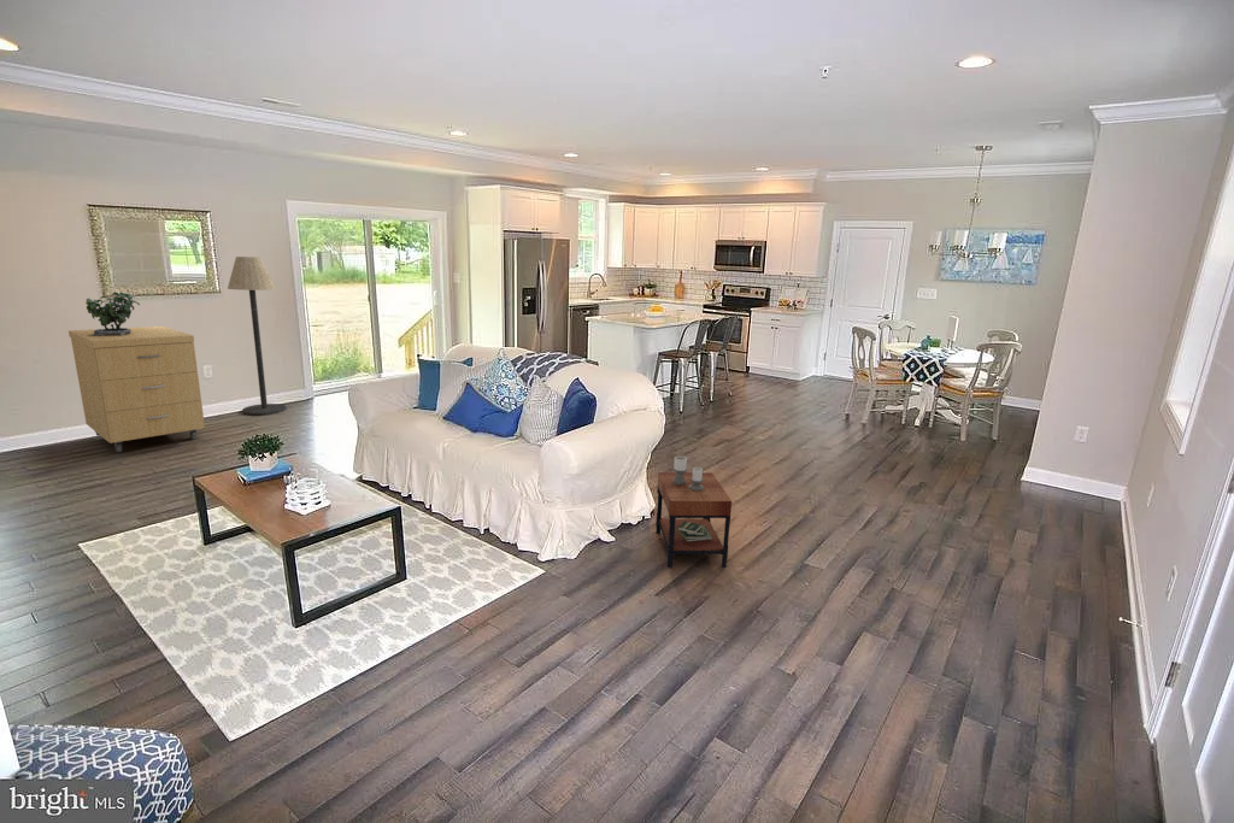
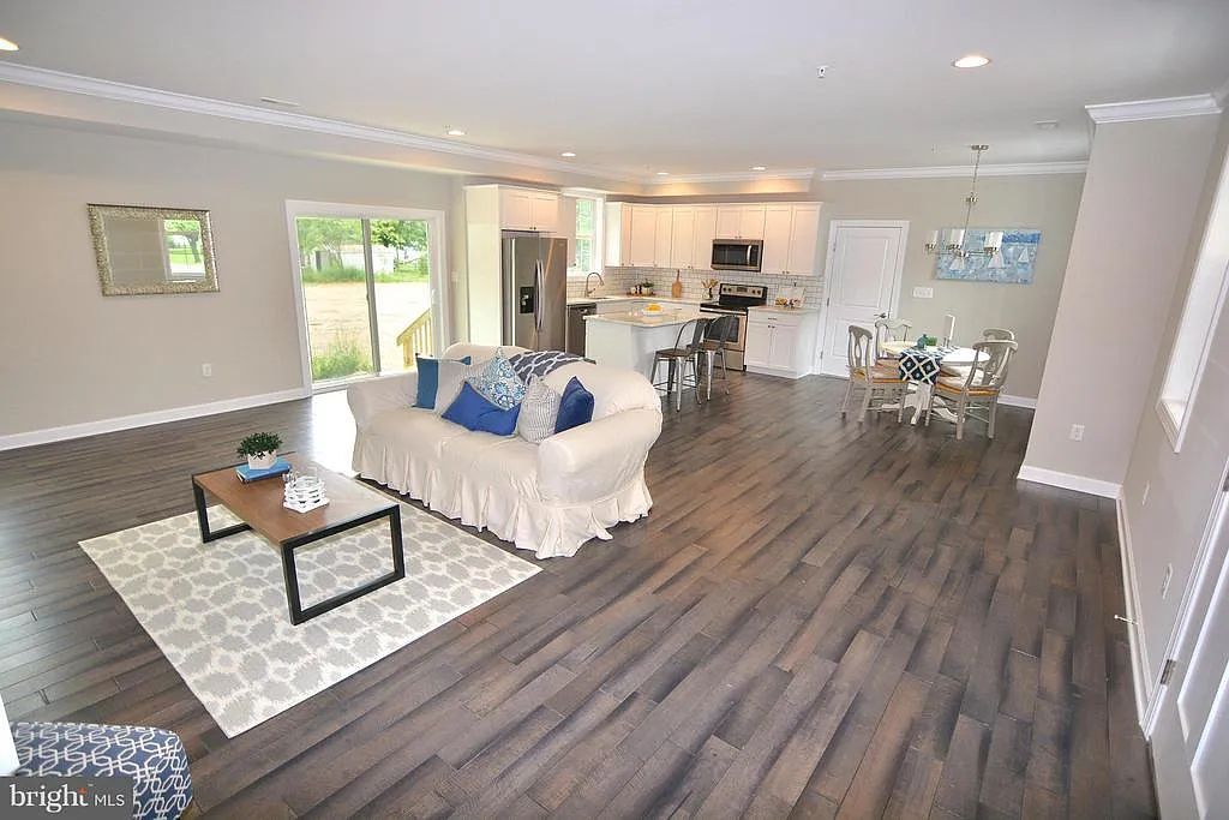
- potted plant (112, 311)
- storage cabinet (139, 387)
- side table (692, 505)
- floor lamp (257, 335)
